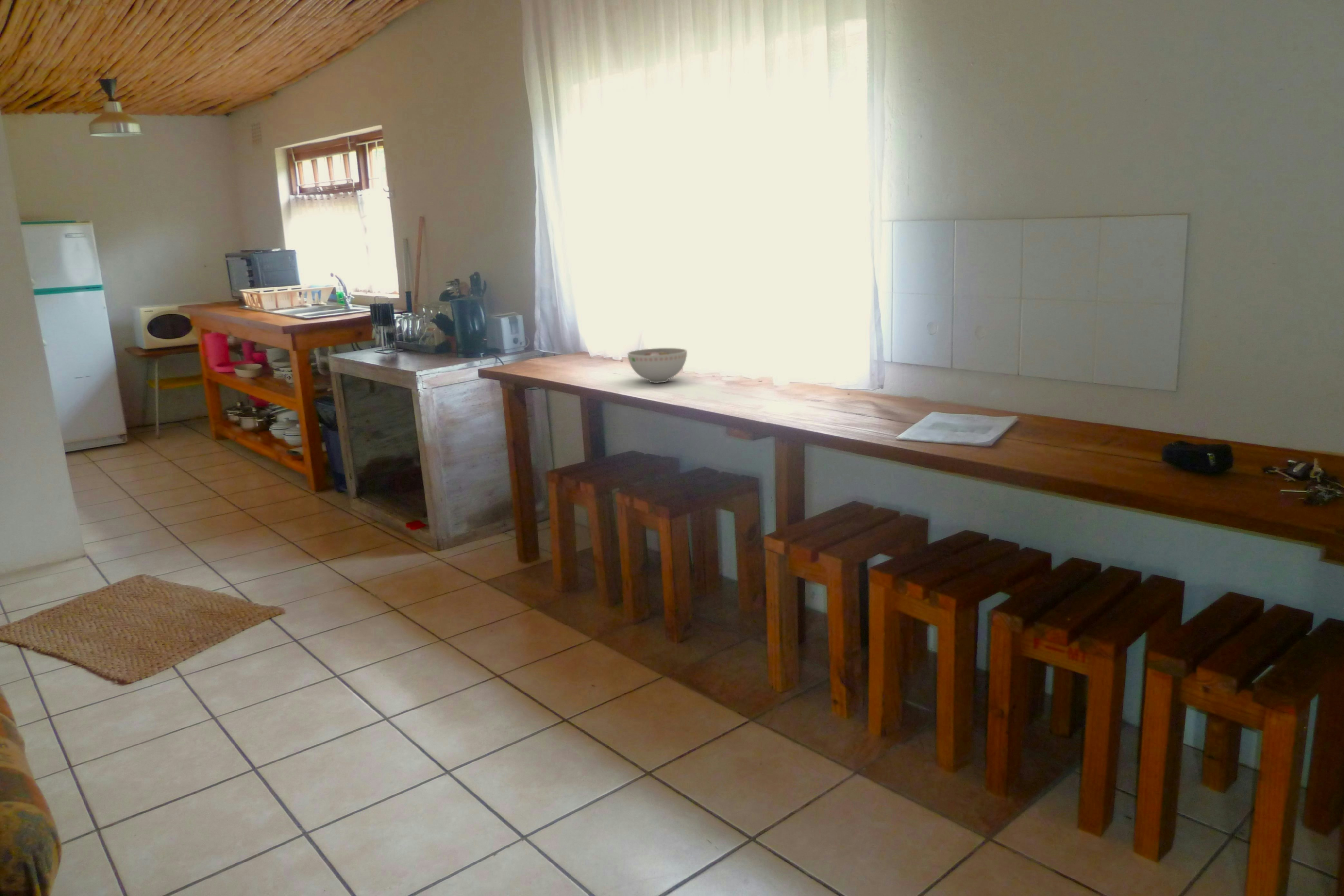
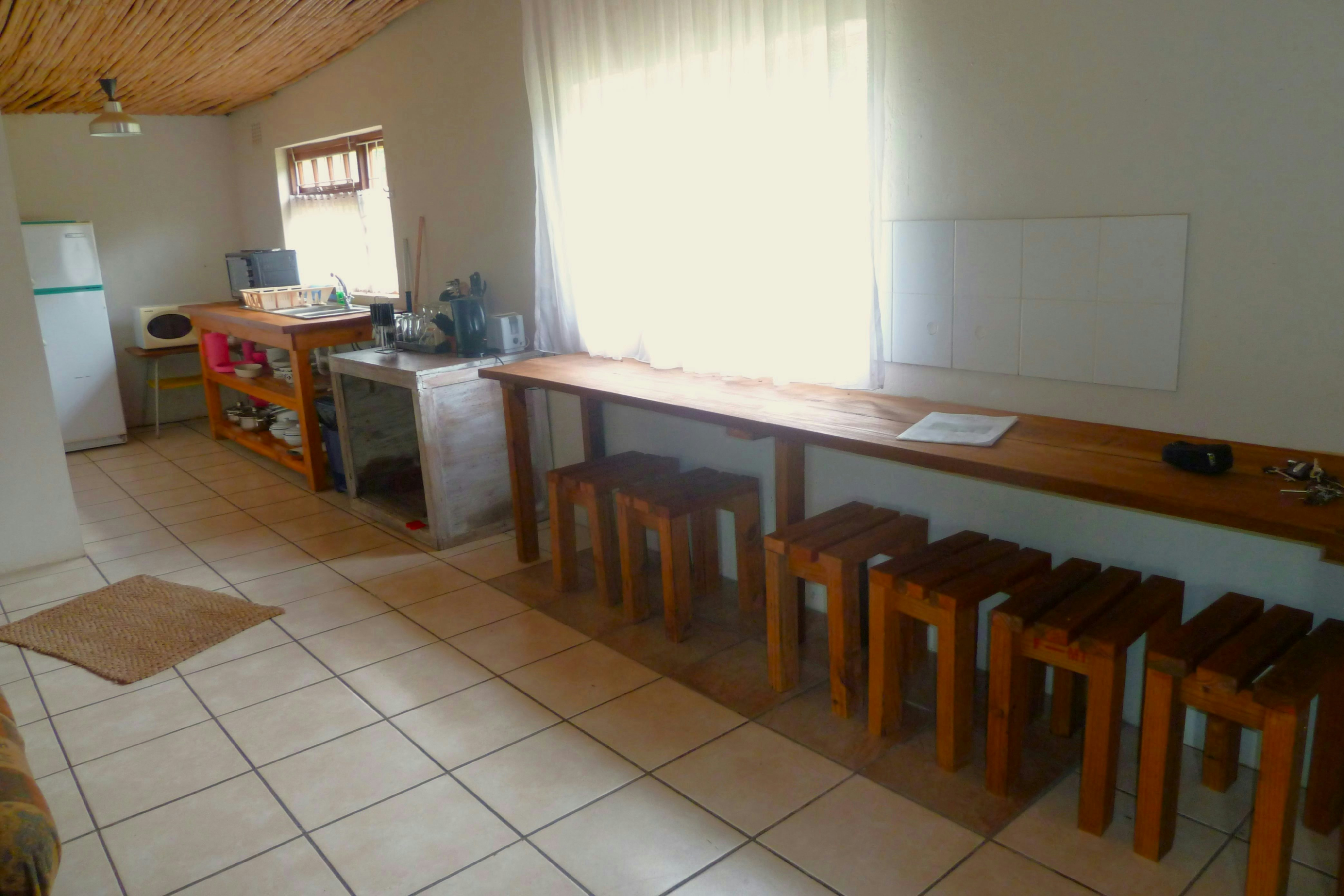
- bowl (658, 366)
